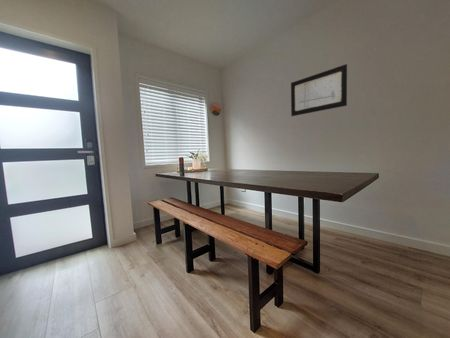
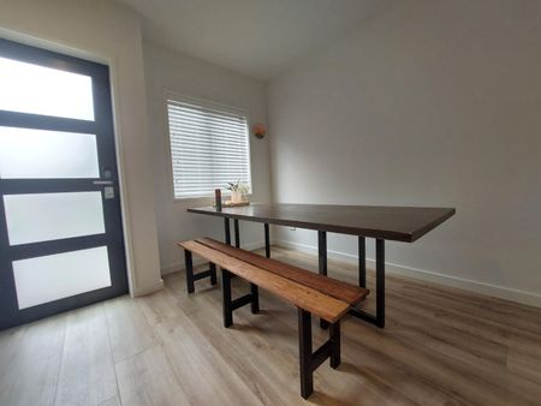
- wall art (316, 93)
